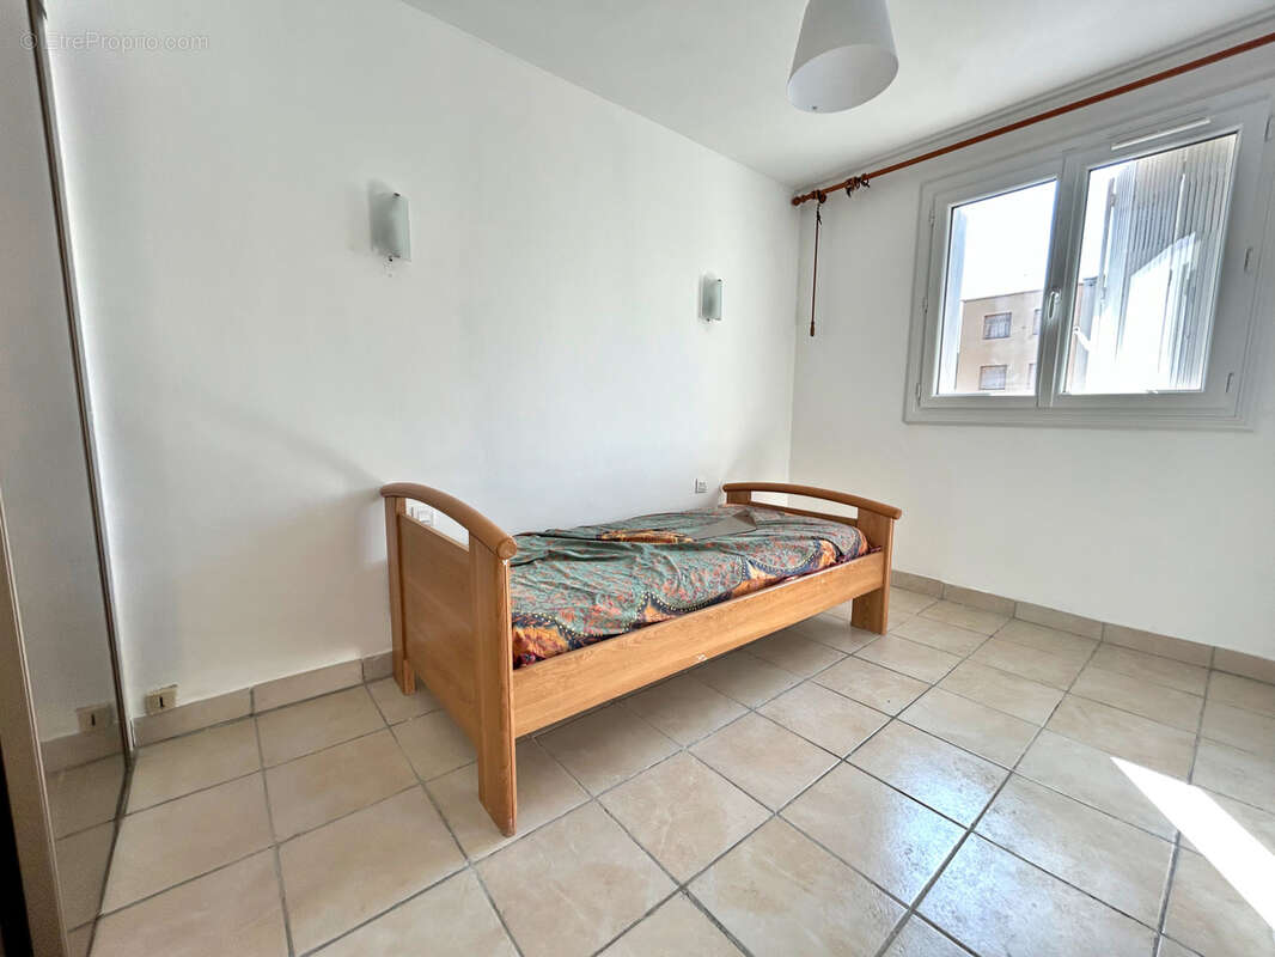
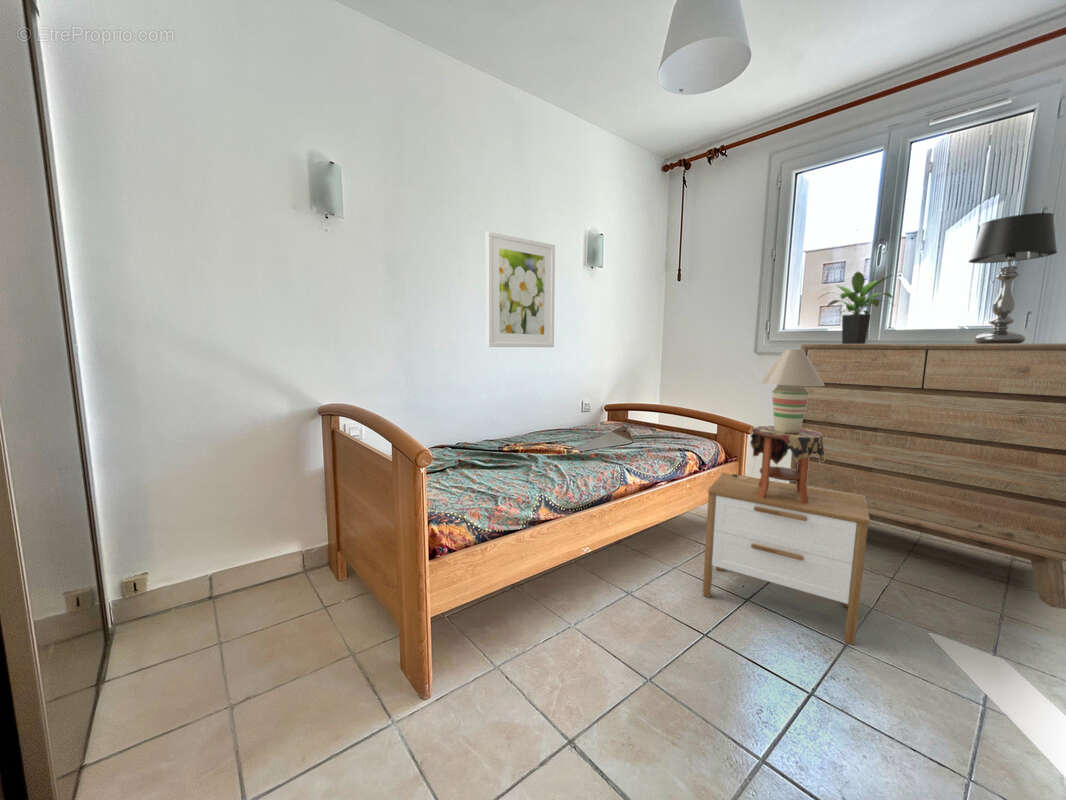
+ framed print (522, 293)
+ nightstand (779, 547)
+ table lamp (774, 421)
+ table lamp (1006, 282)
+ dresser (922, 449)
+ potted plant (856, 309)
